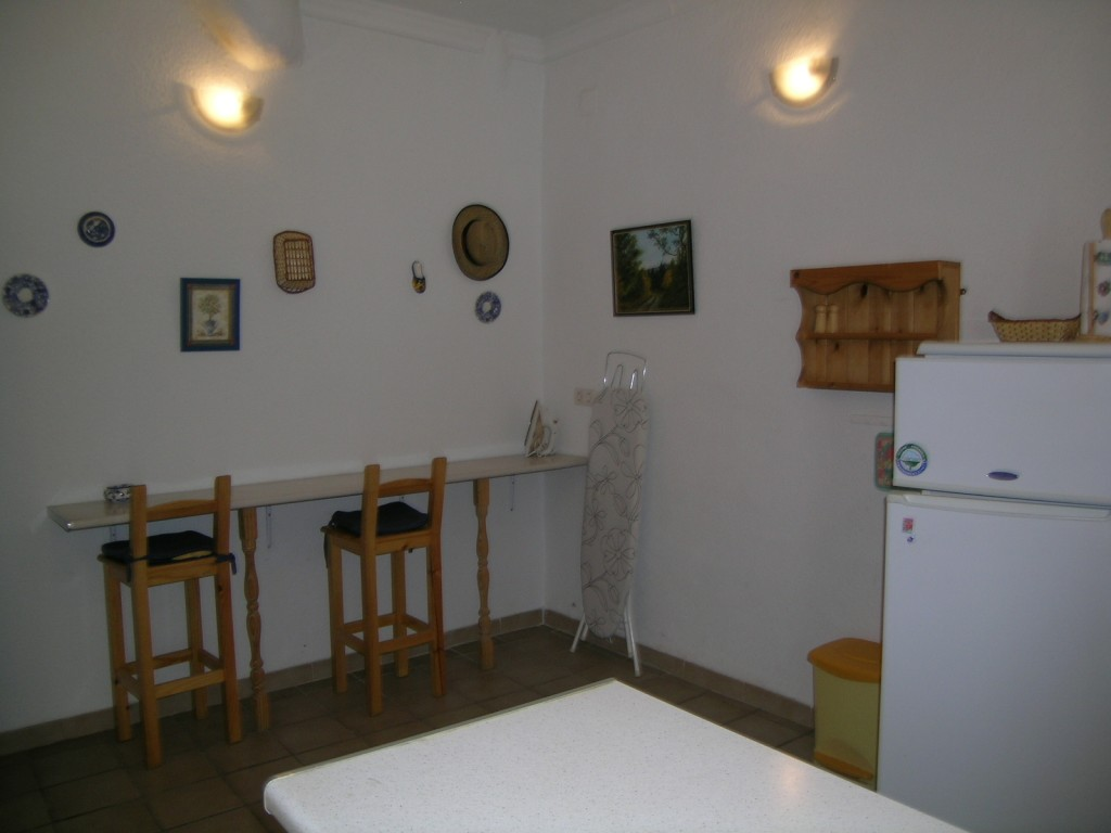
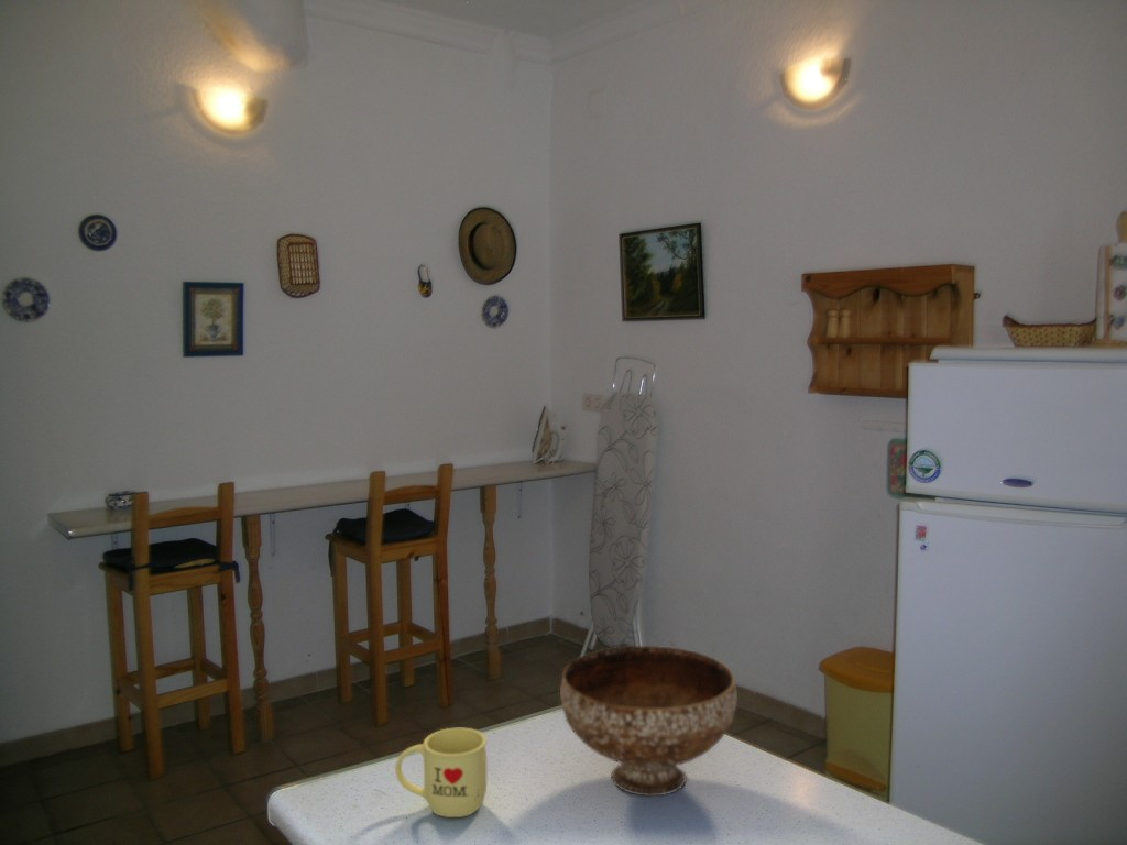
+ bowl (647, 725)
+ mug (440, 773)
